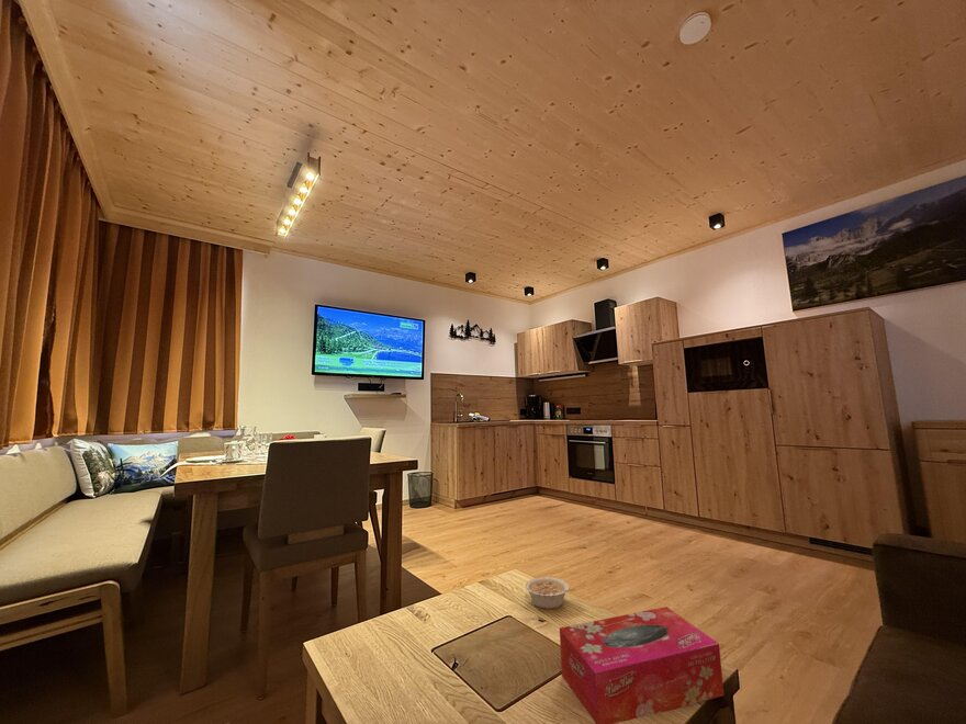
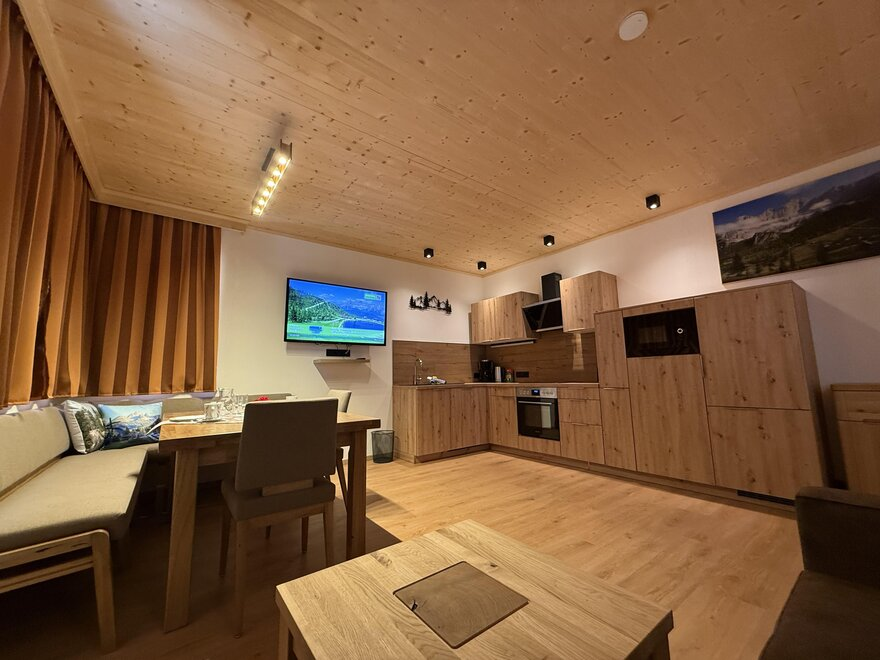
- legume (549, 591)
- tissue box (637, 659)
